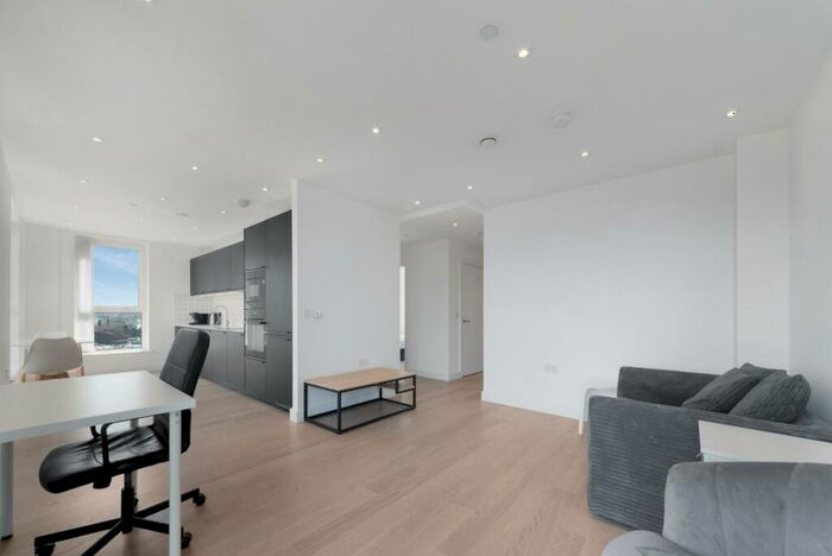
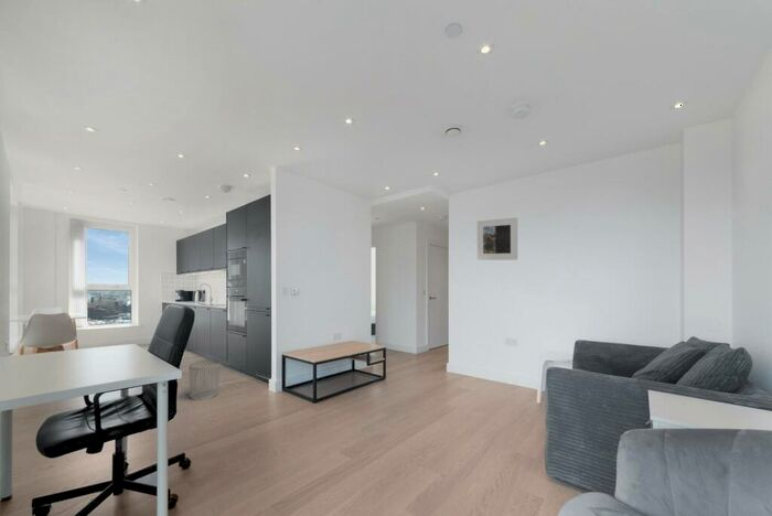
+ waste bin (204, 379)
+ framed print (496, 239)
